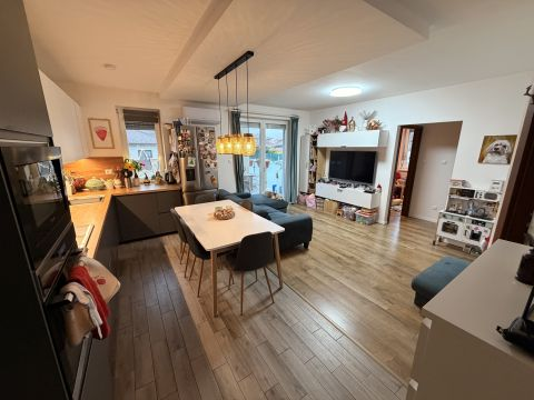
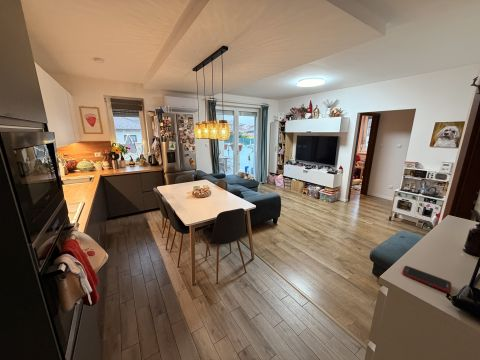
+ cell phone (425, 278)
